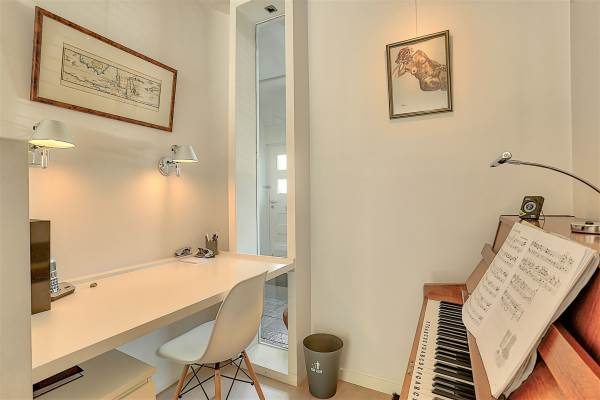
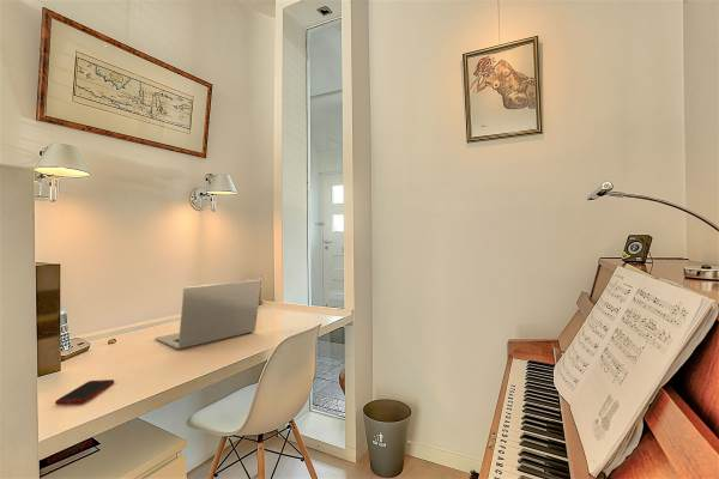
+ cell phone (86, 390)
+ laptop (209, 308)
